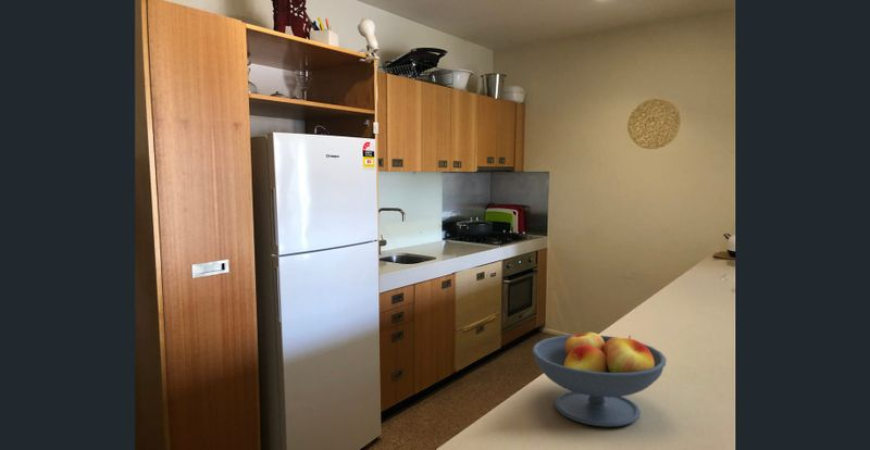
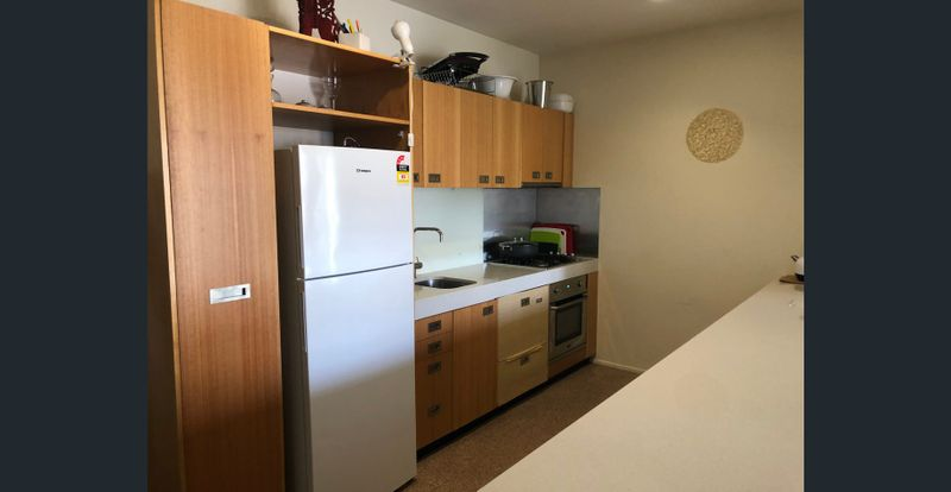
- fruit bowl (596, 370)
